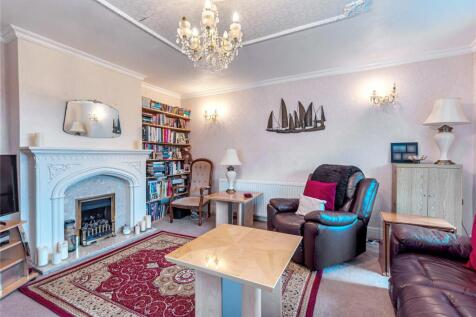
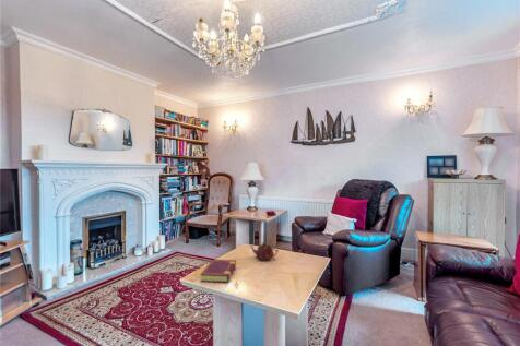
+ teapot (263, 250)
+ book (220, 270)
